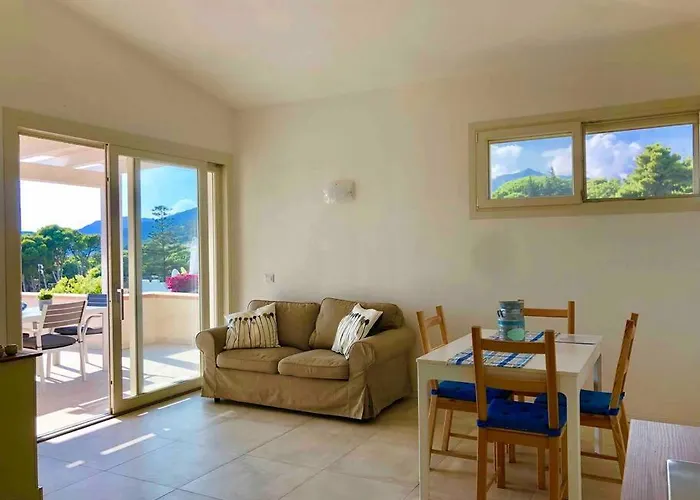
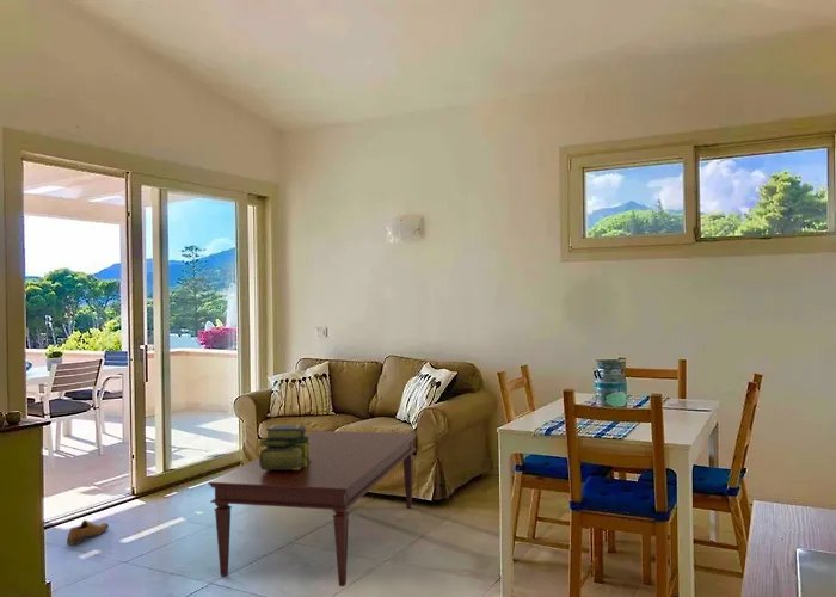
+ shoe (87, 528)
+ stack of books (284, 444)
+ coffee table (327, 496)
